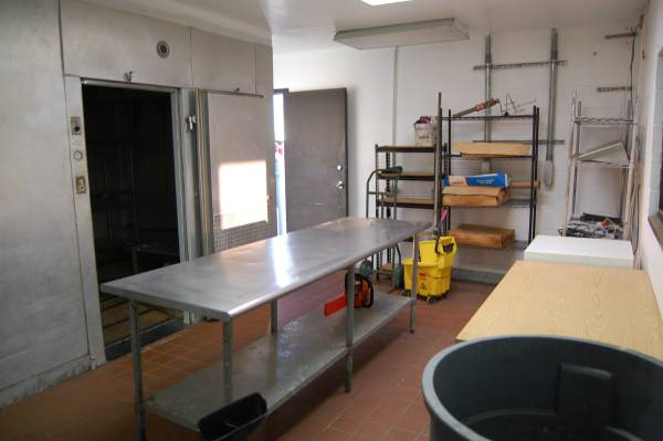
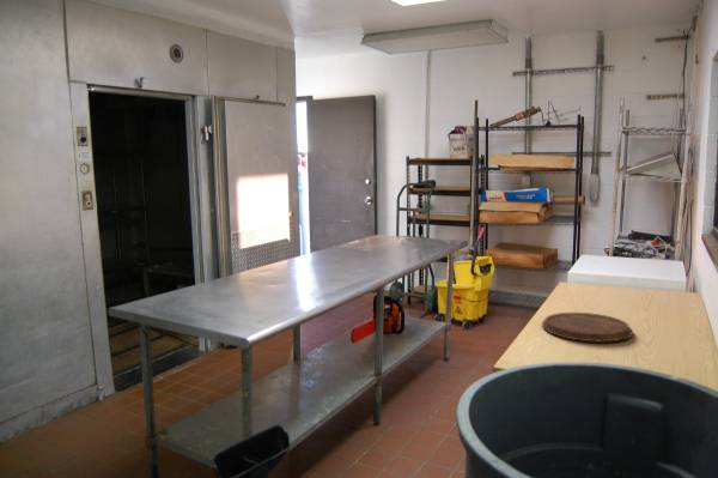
+ cutting board (585, 325)
